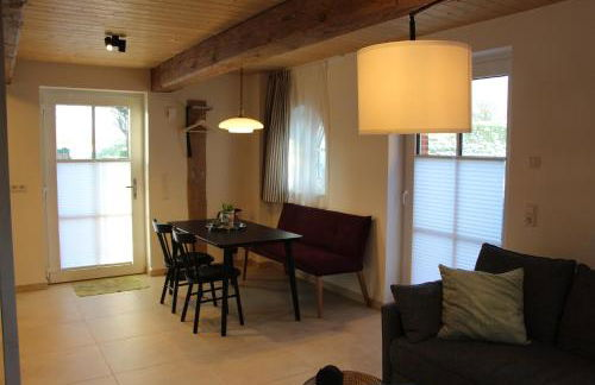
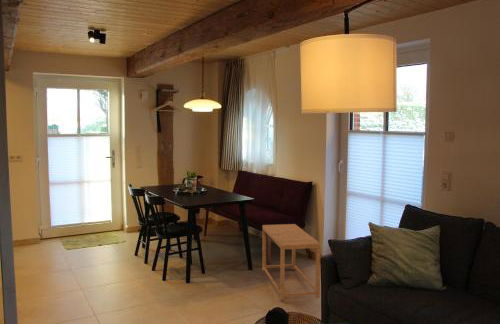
+ side table (292, 258)
